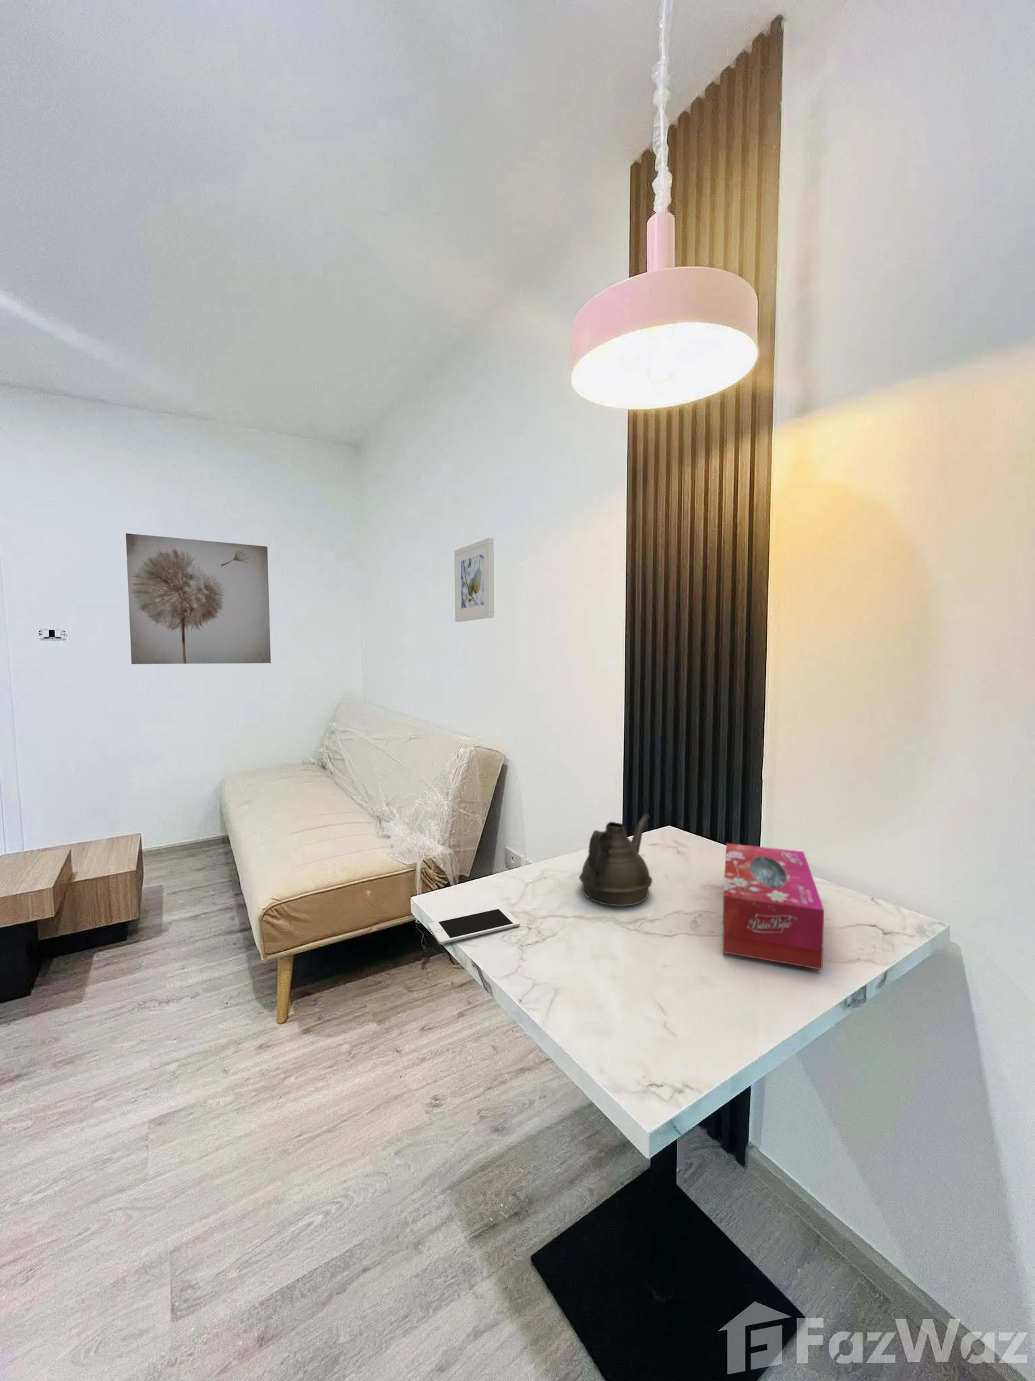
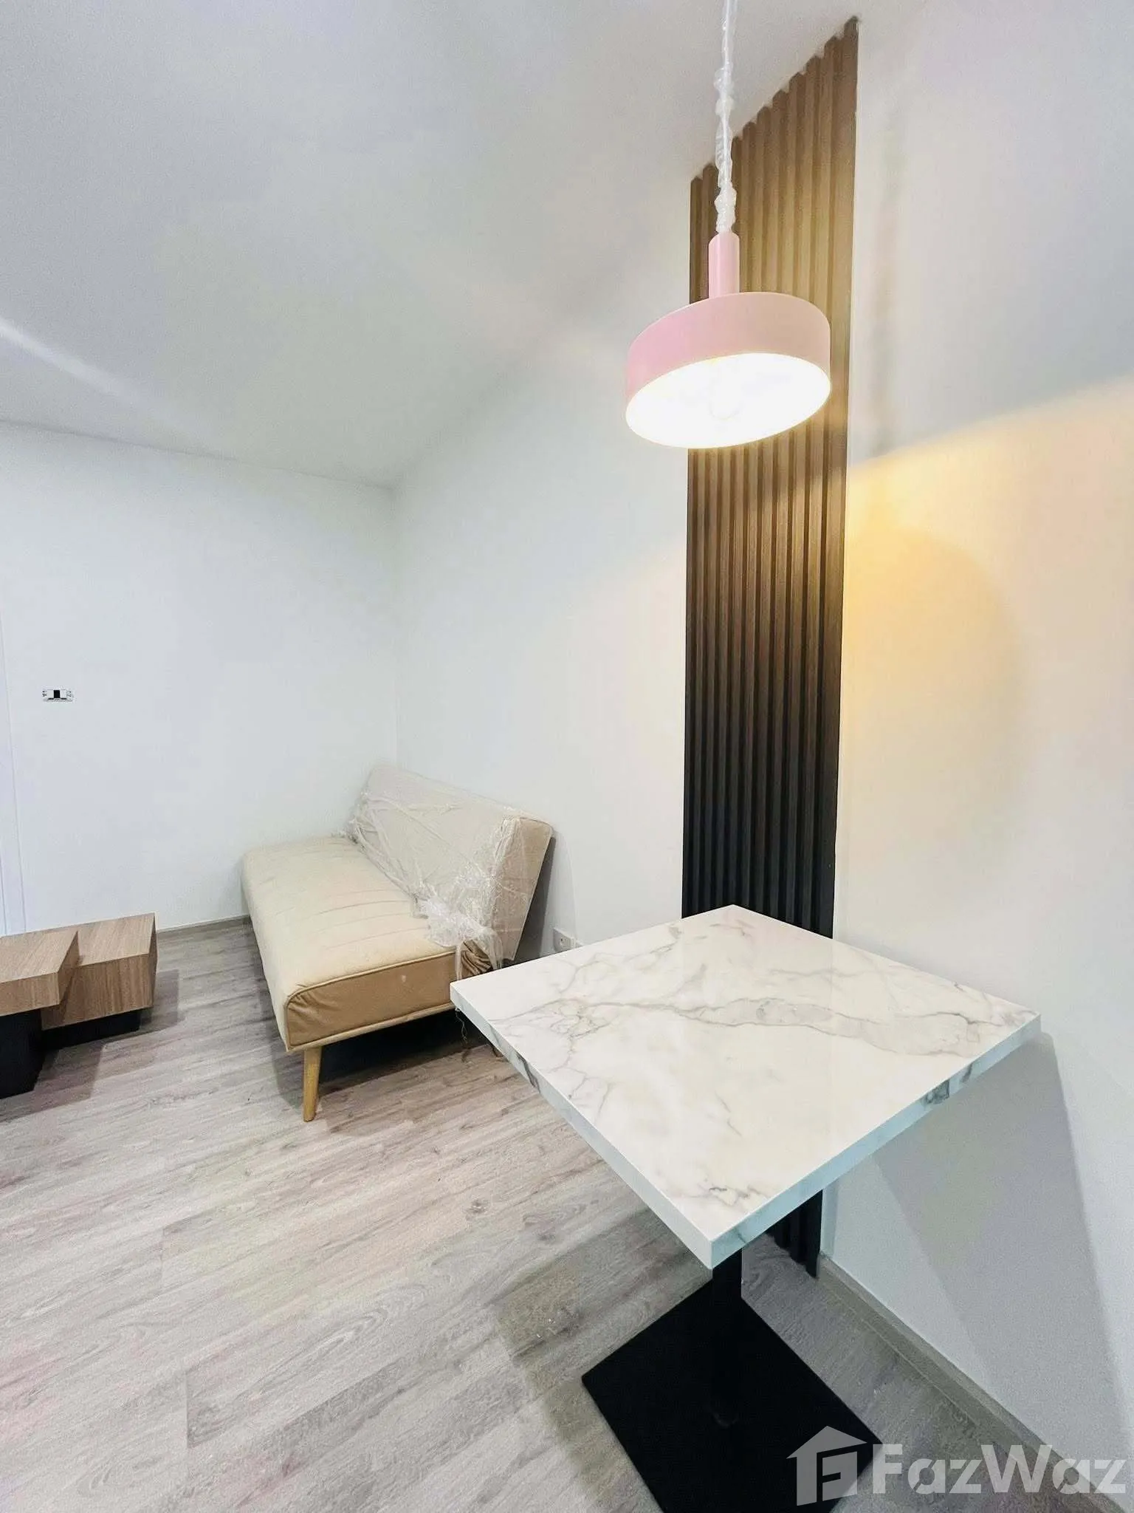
- teapot (623, 855)
- wall art (203, 602)
- cell phone (474, 924)
- tissue box (766, 897)
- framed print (473, 582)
